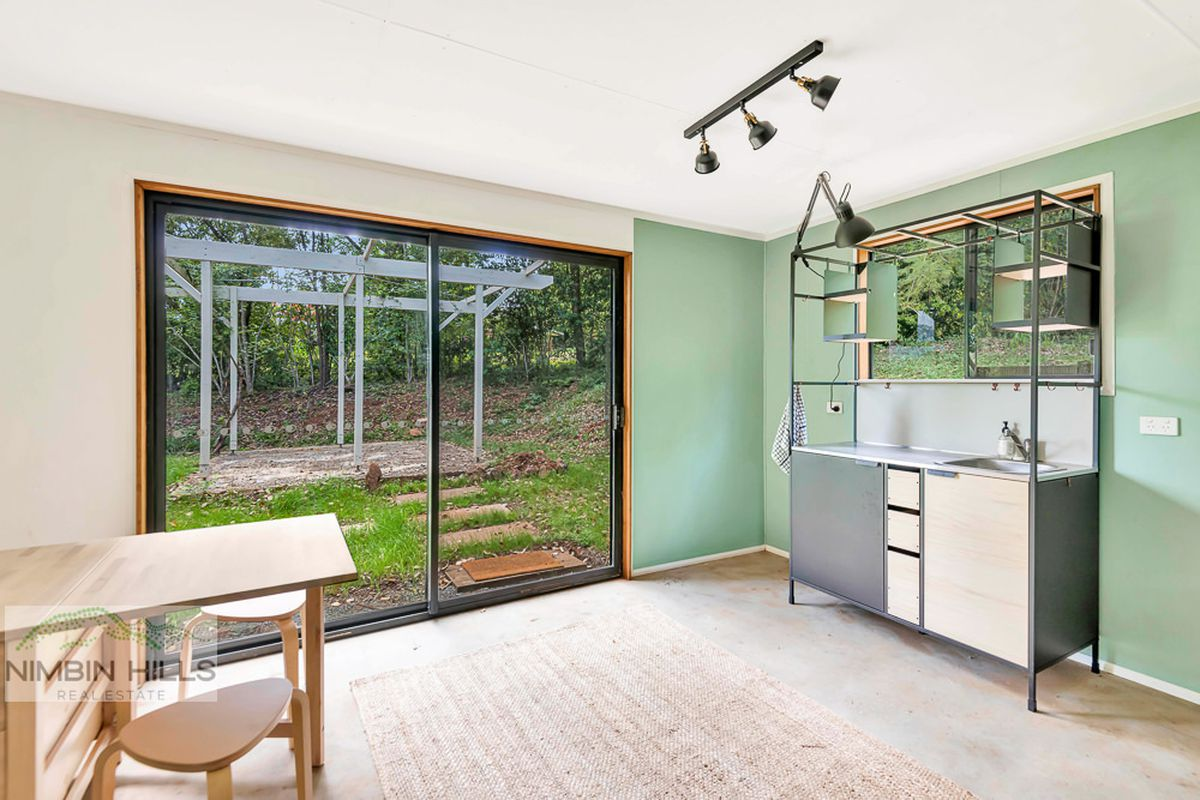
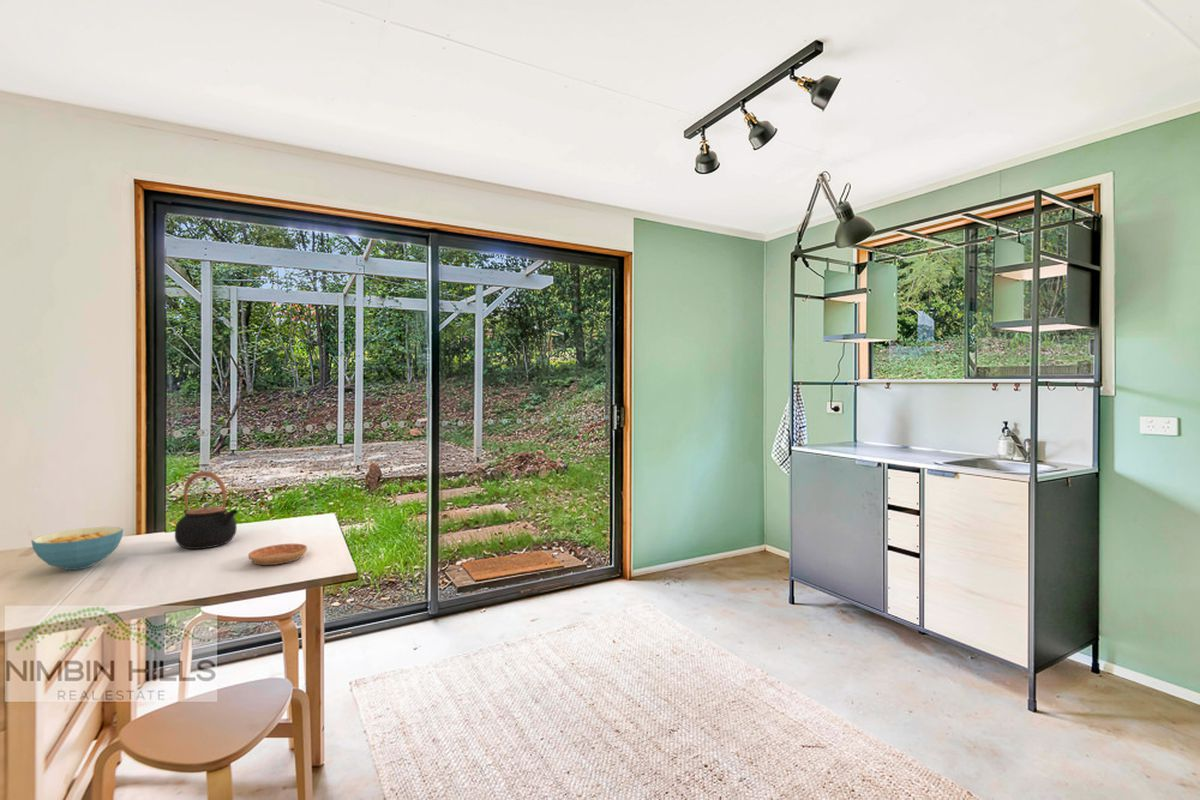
+ teapot (210, 507)
+ cereal bowl (79, 550)
+ saucer (278, 554)
